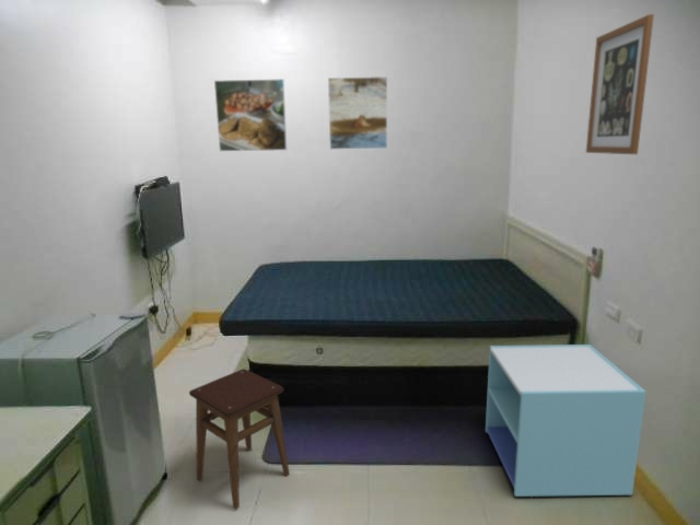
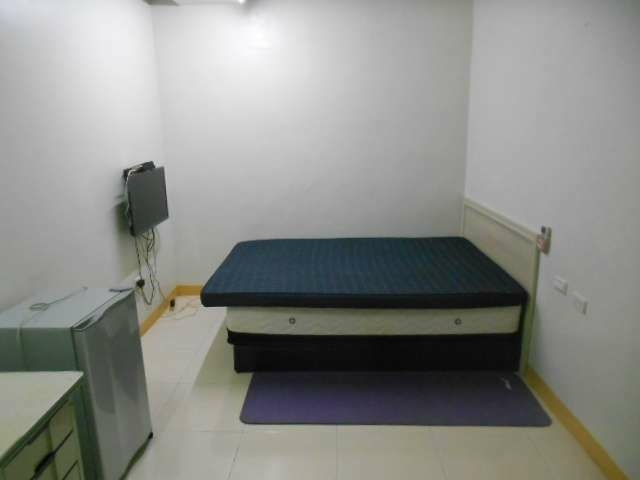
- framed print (358, 114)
- stool (240, 433)
- nightstand (555, 413)
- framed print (250, 116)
- wall art (615, 92)
